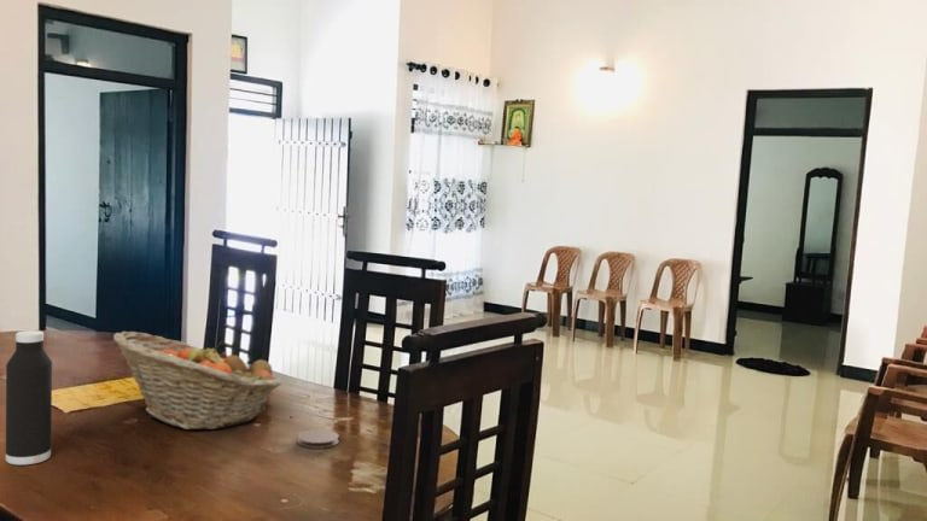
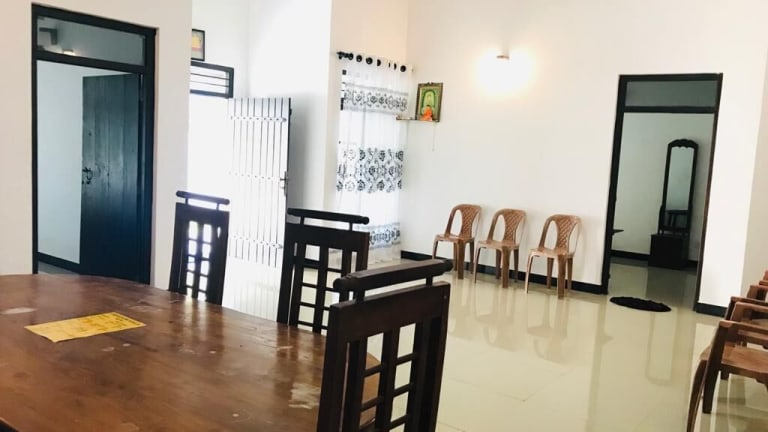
- fruit basket (197, 373)
- water bottle (29, 396)
- coaster (317, 438)
